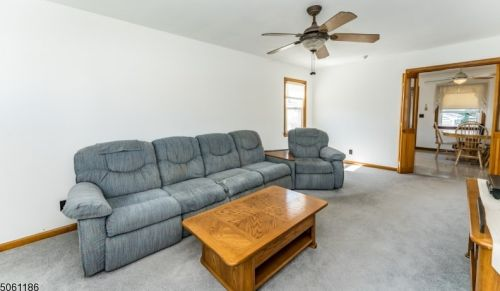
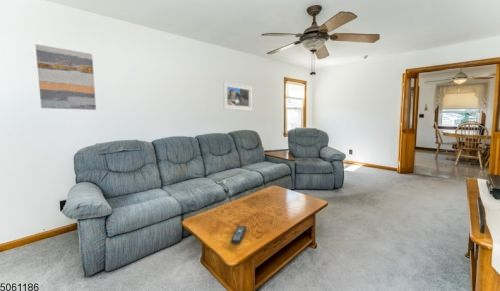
+ remote control (239, 233)
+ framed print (238, 97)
+ wall art (67, 79)
